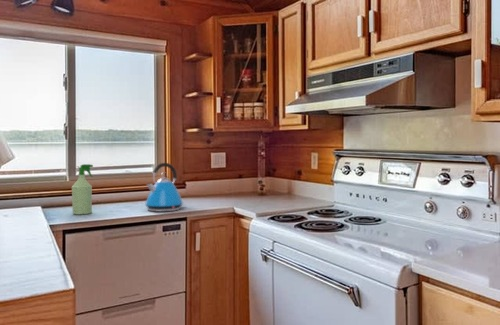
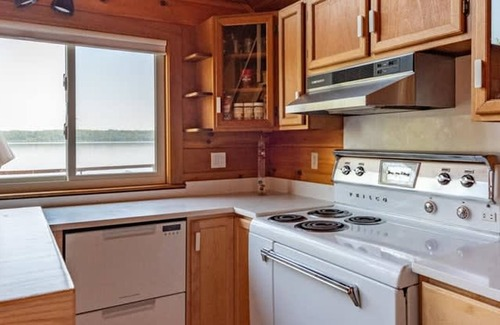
- kettle (165, 185)
- spray bottle (82, 188)
